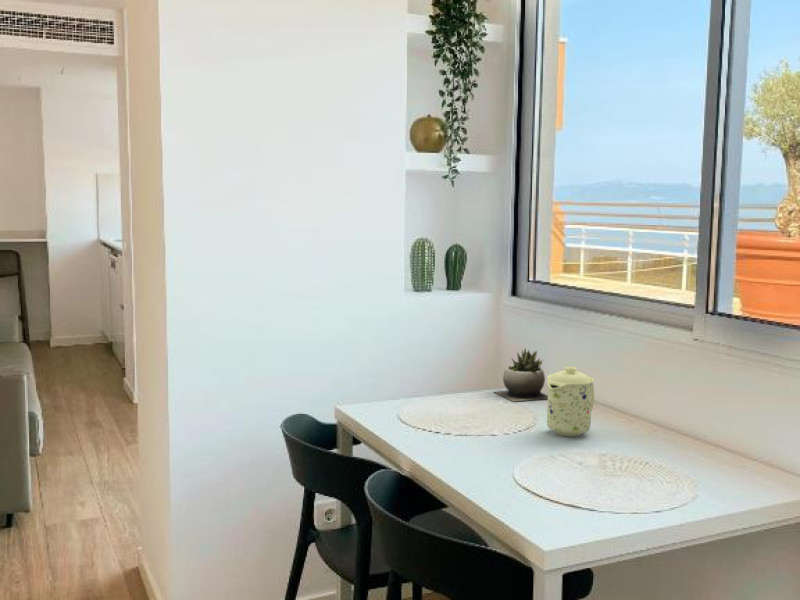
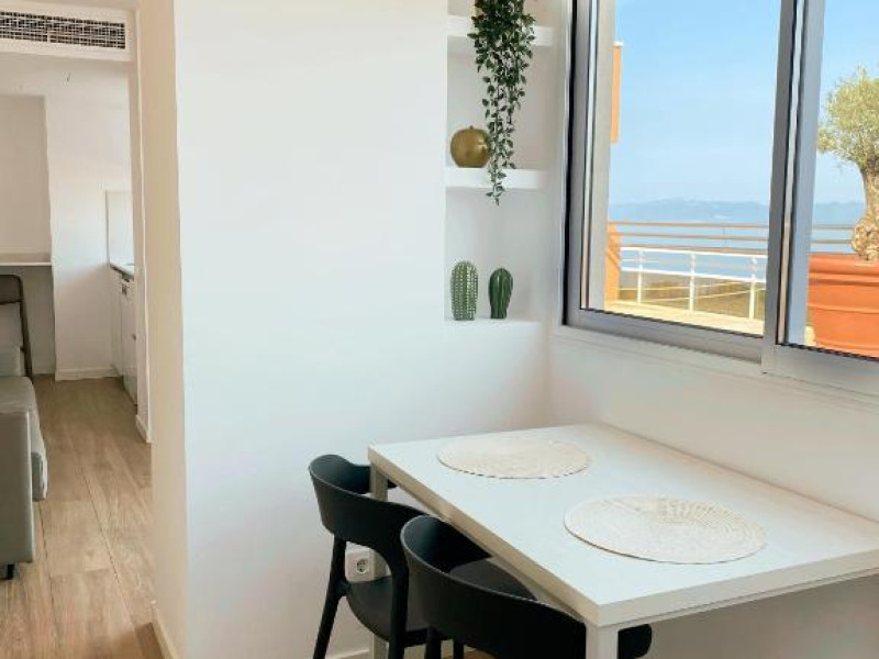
- succulent plant (523, 372)
- mug (571, 399)
